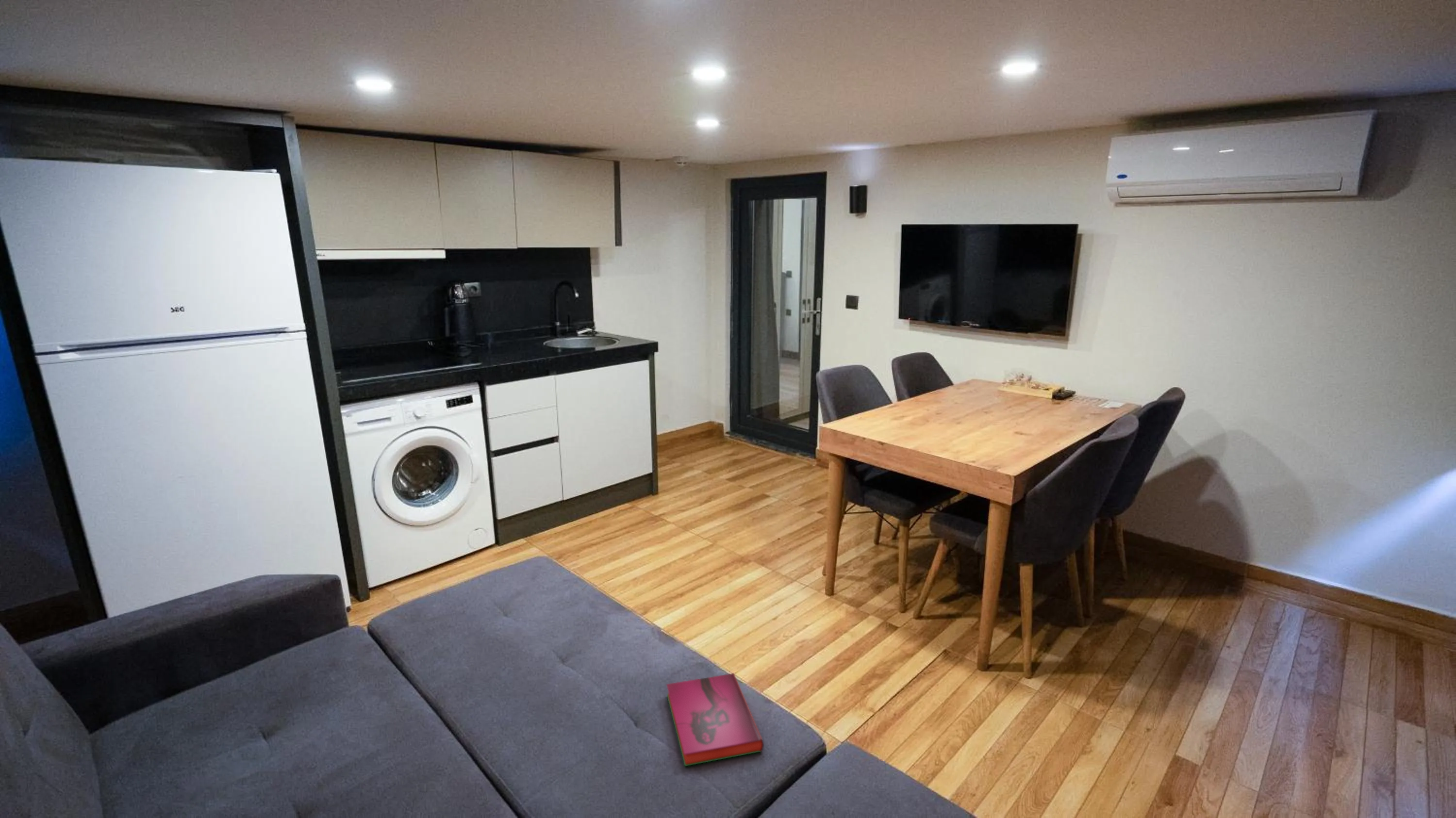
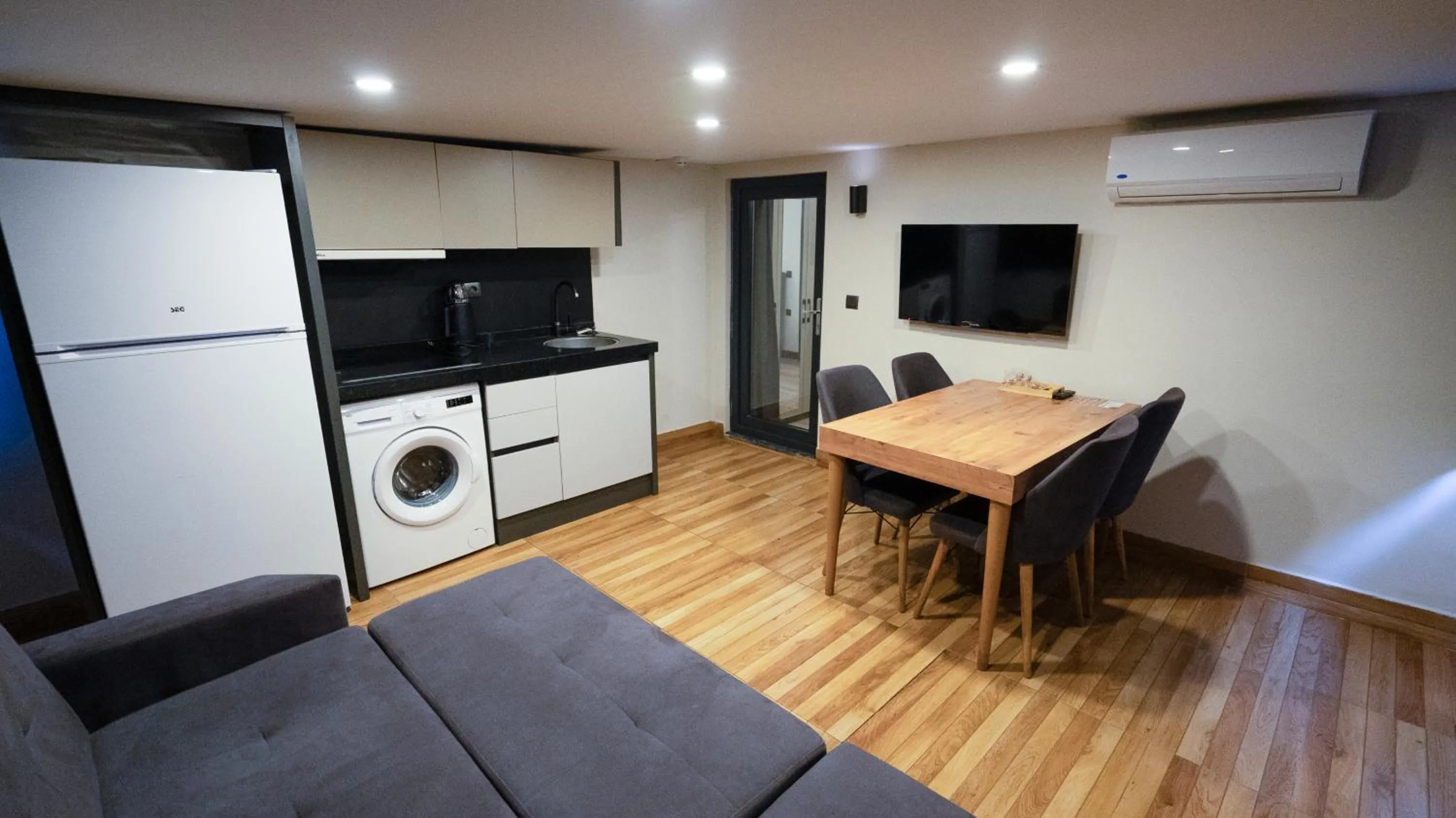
- hardback book (712, 716)
